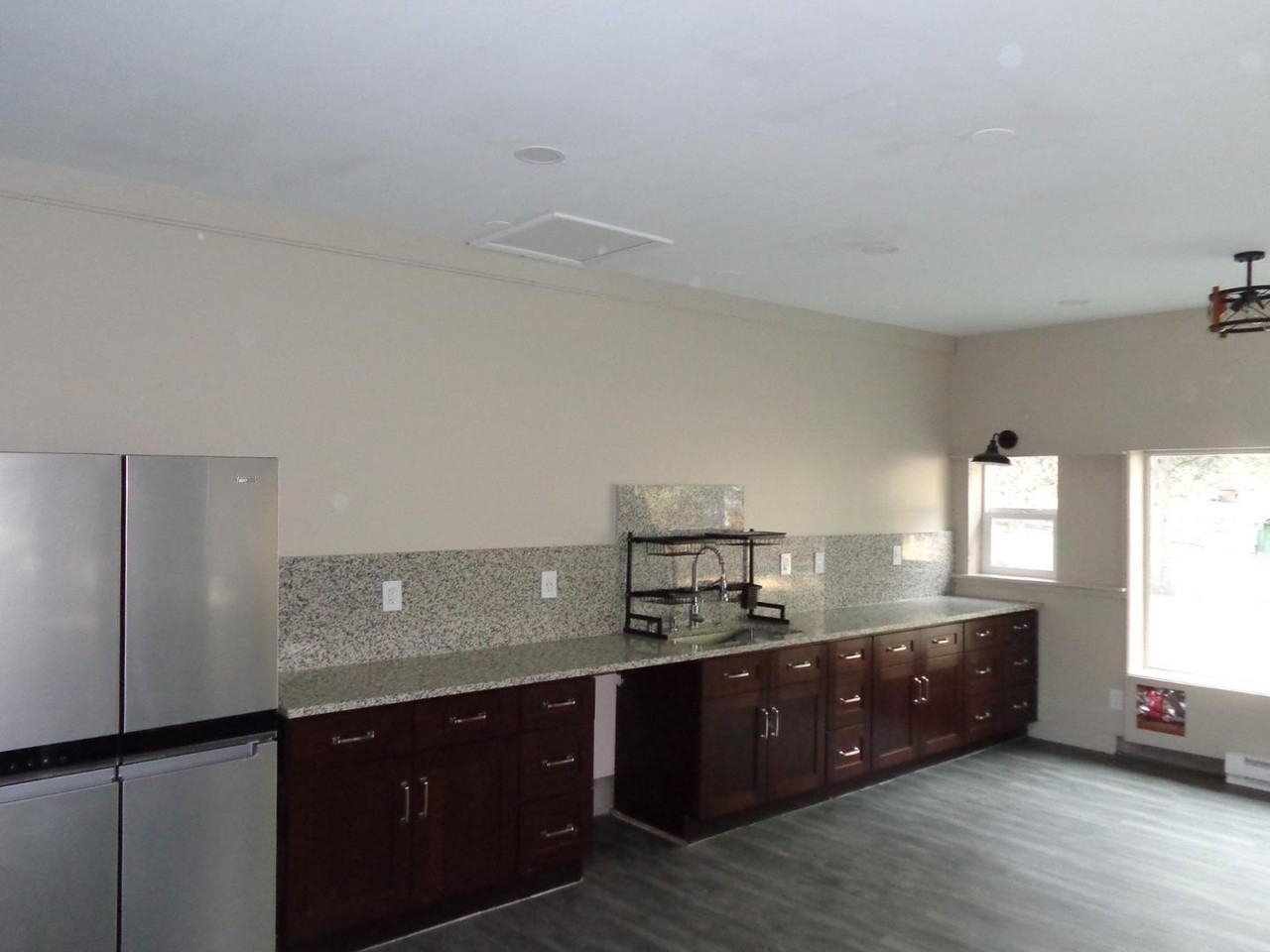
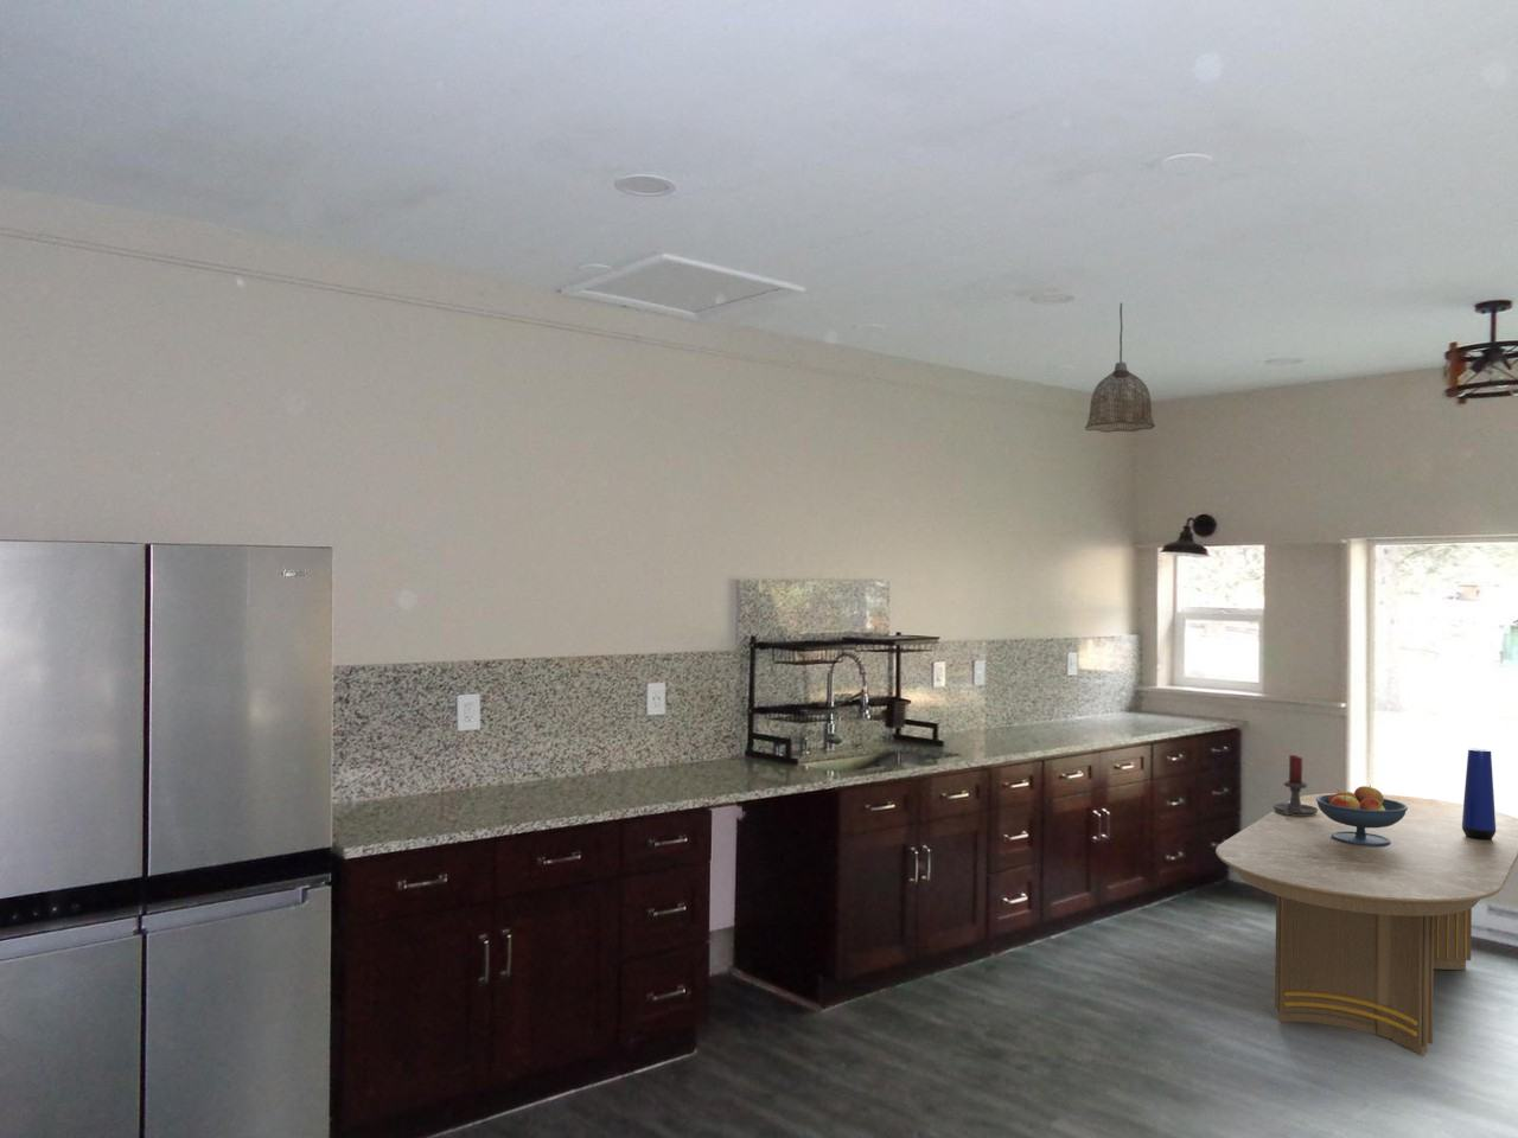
+ candle holder (1292, 783)
+ vase (1479, 793)
+ fruit bowl (1360, 813)
+ dining table (1379, 914)
+ pendant lamp (1120, 365)
